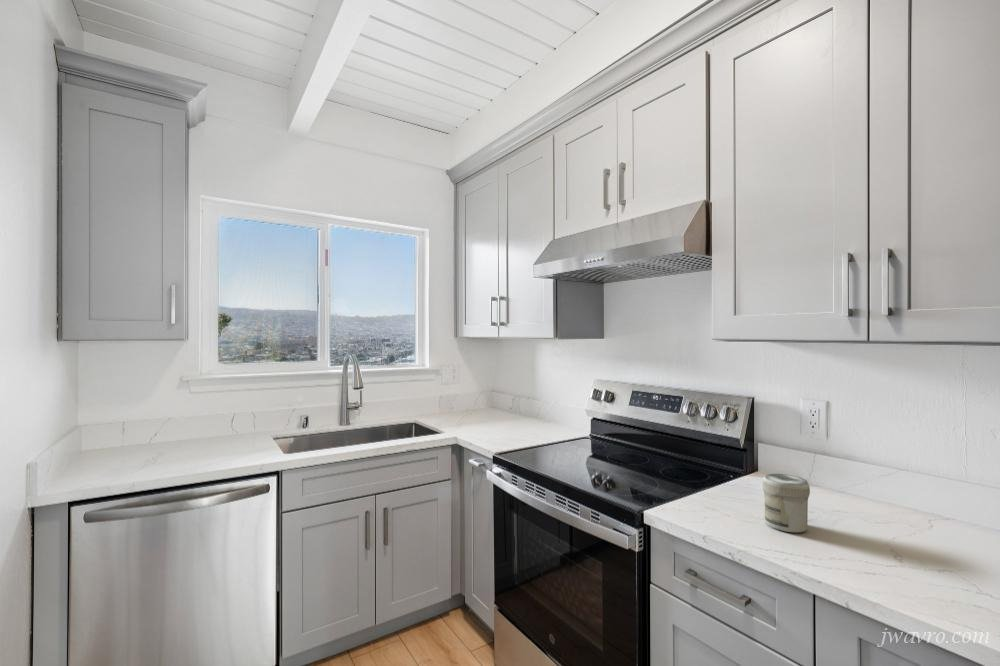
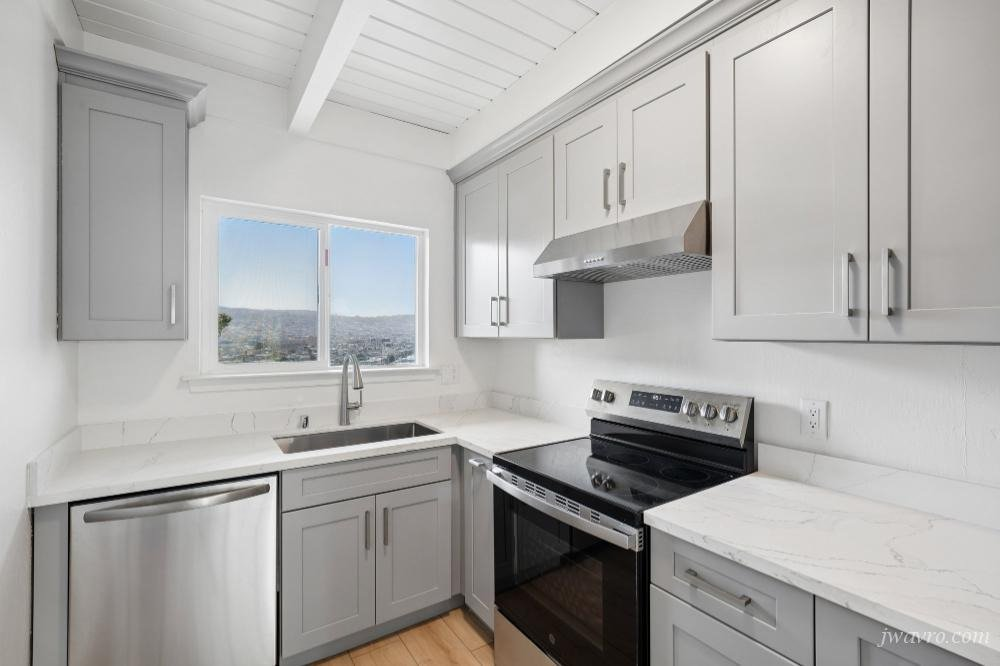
- jar (785, 502)
